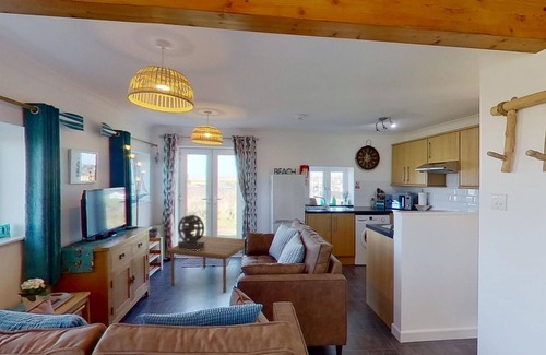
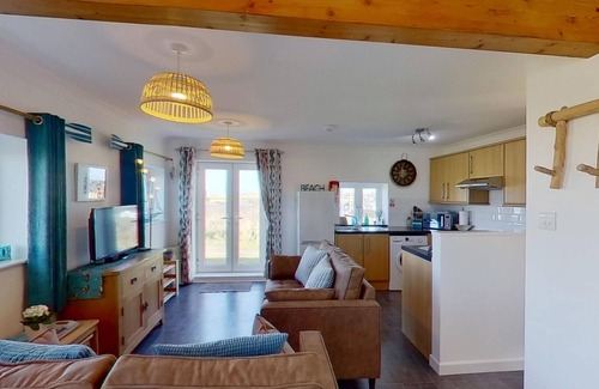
- shelf unit (191, 230)
- coffee table (214, 258)
